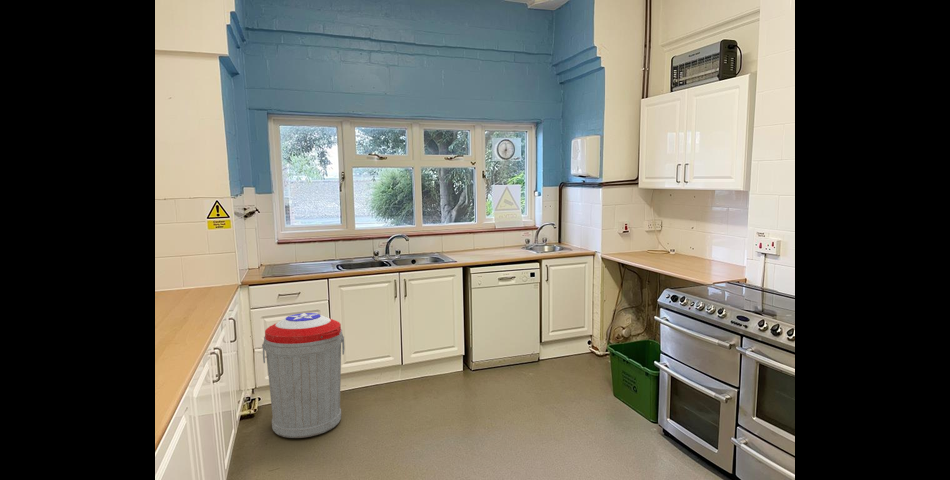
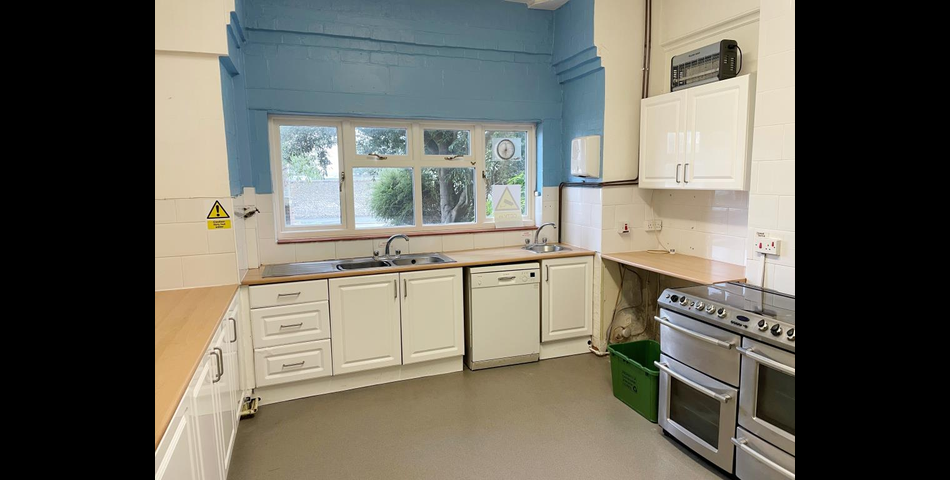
- trash can (305, 369)
